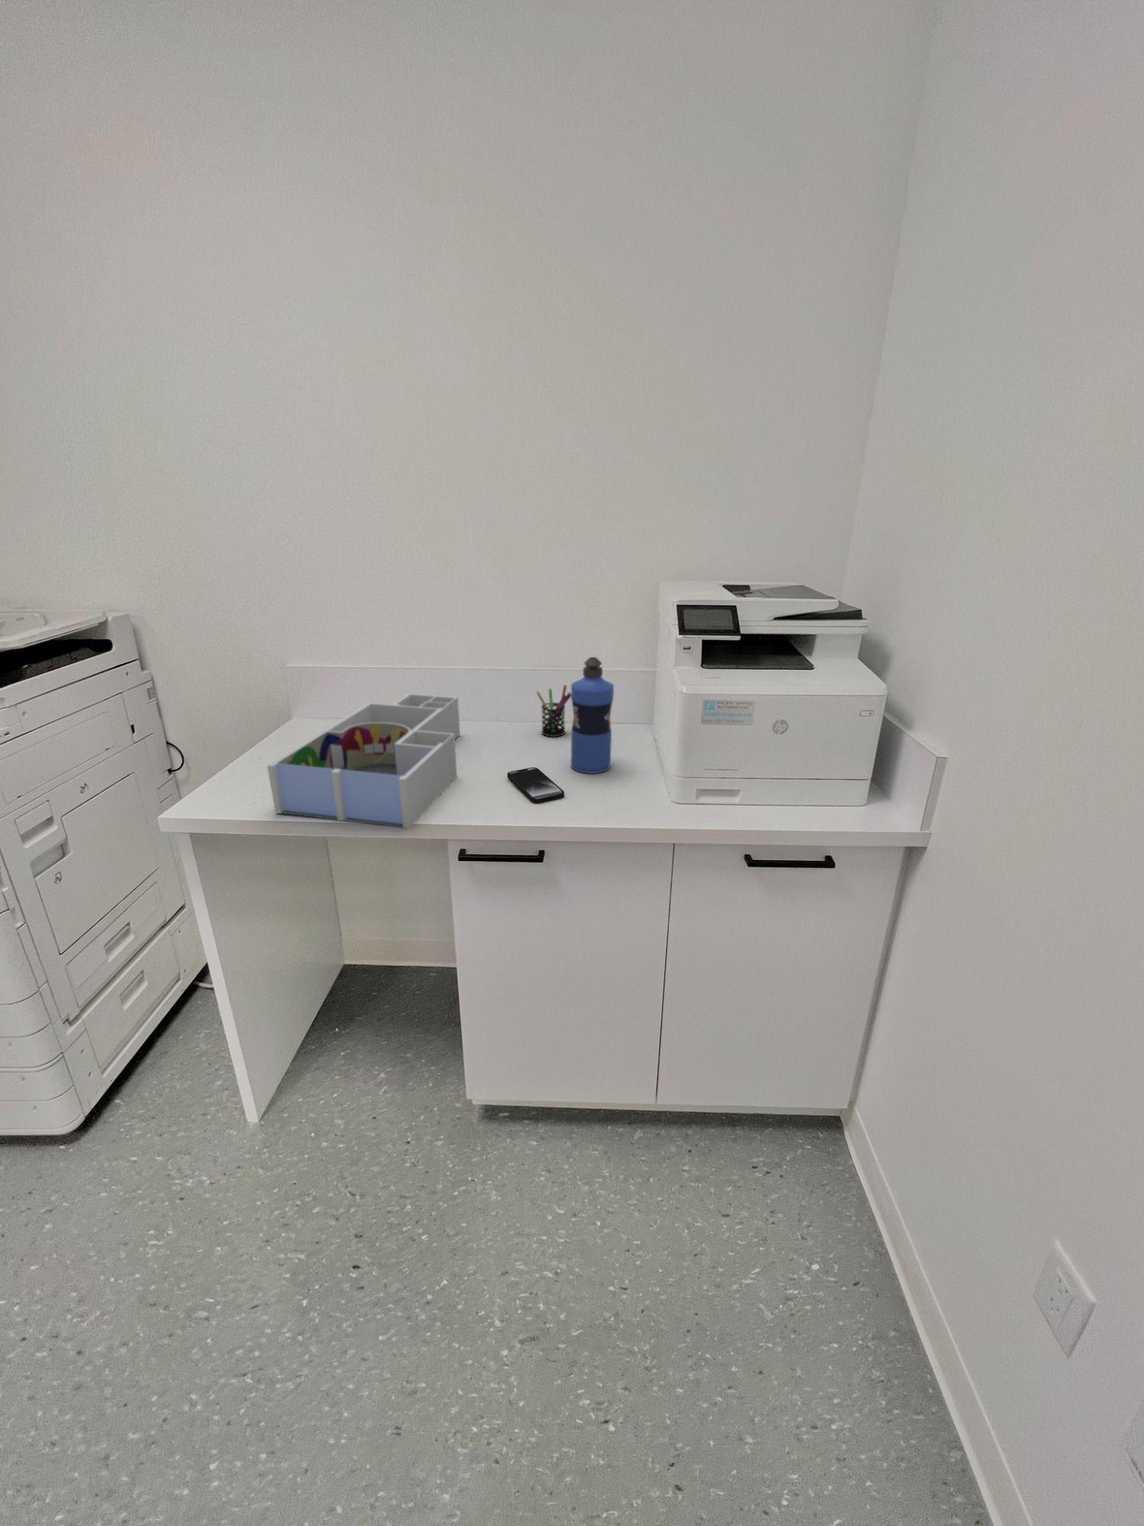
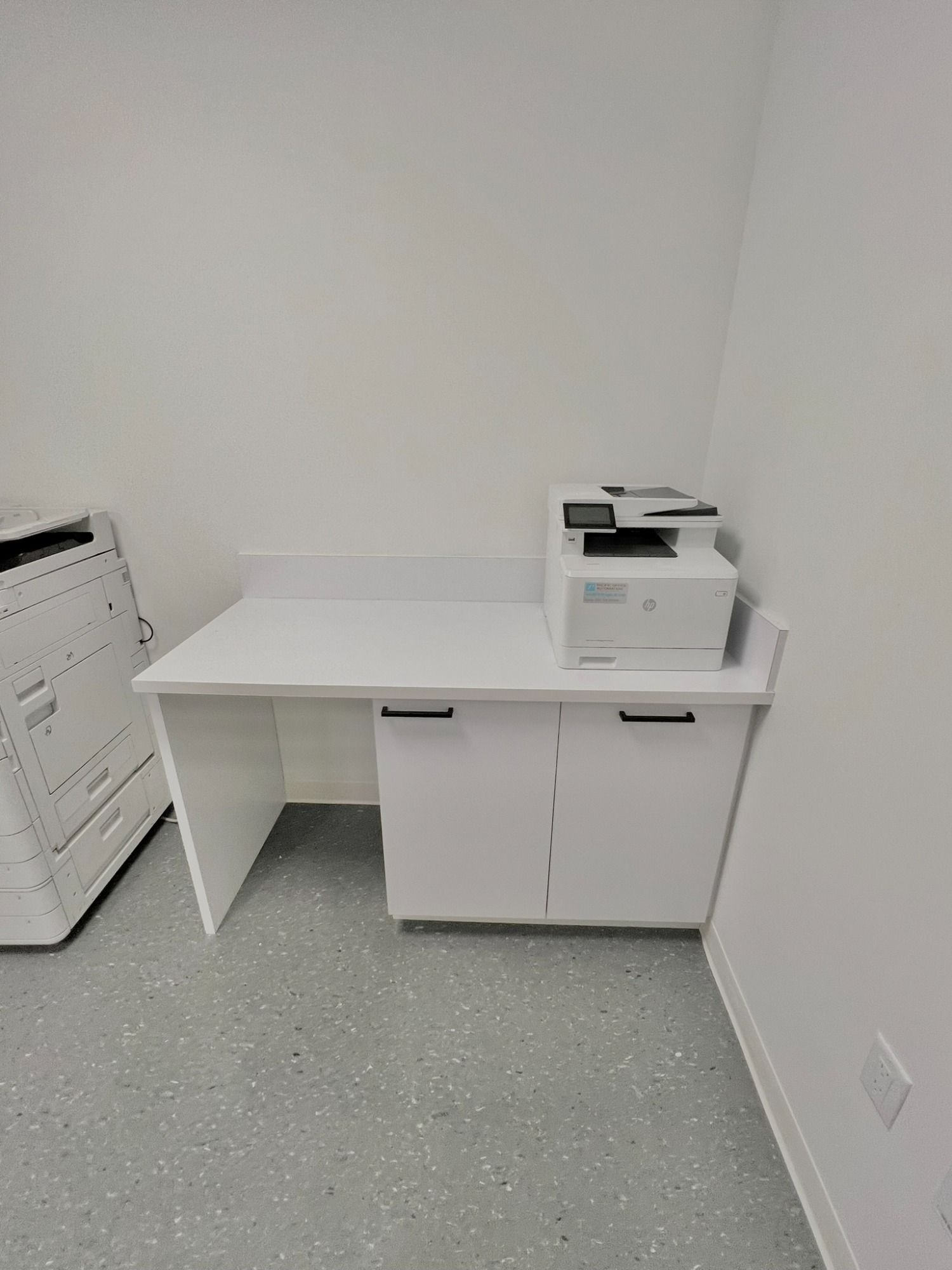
- smartphone (535, 783)
- pen holder (554, 709)
- water bottle (592, 714)
- desk organizer (395, 750)
